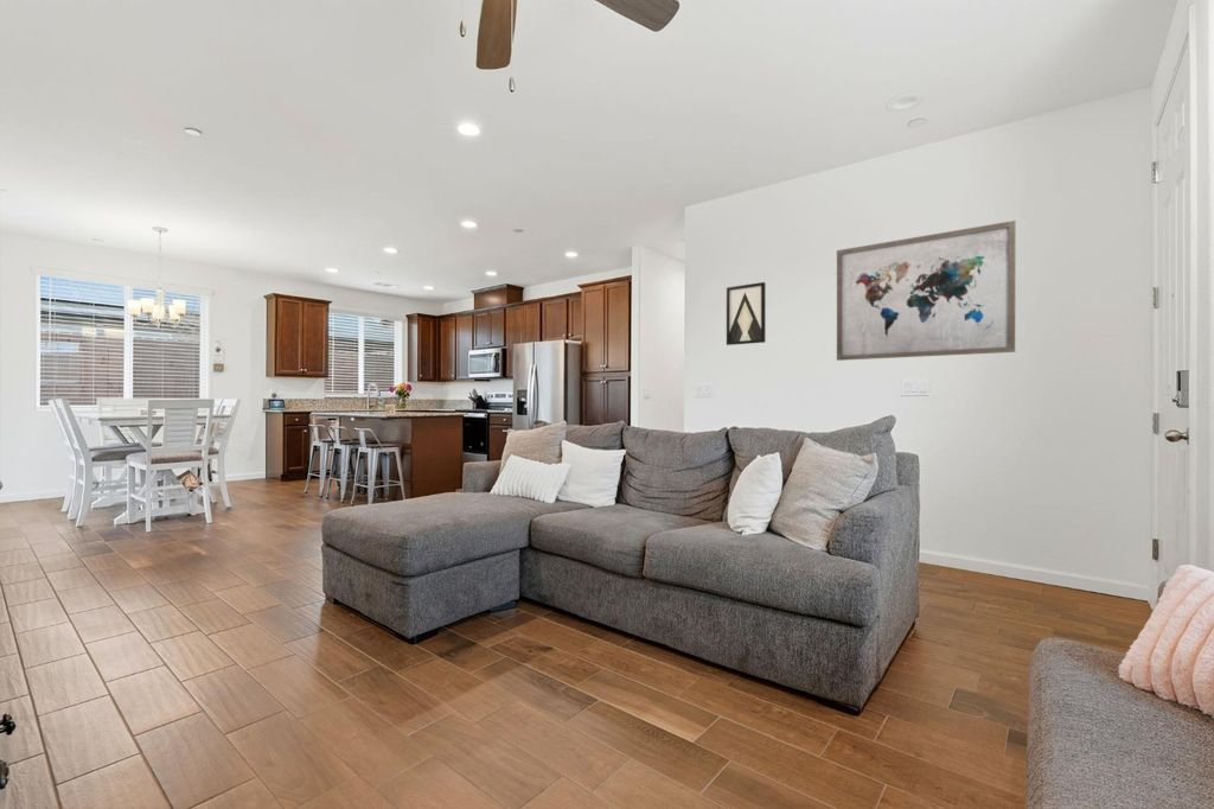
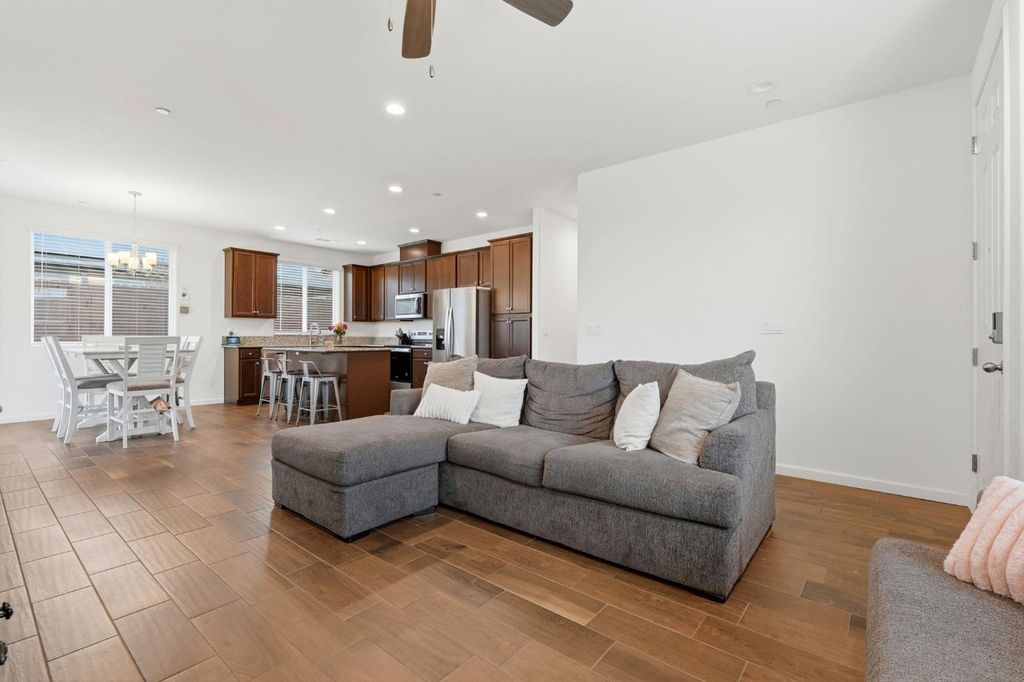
- wall art (745, 314)
- wall art (918, 297)
